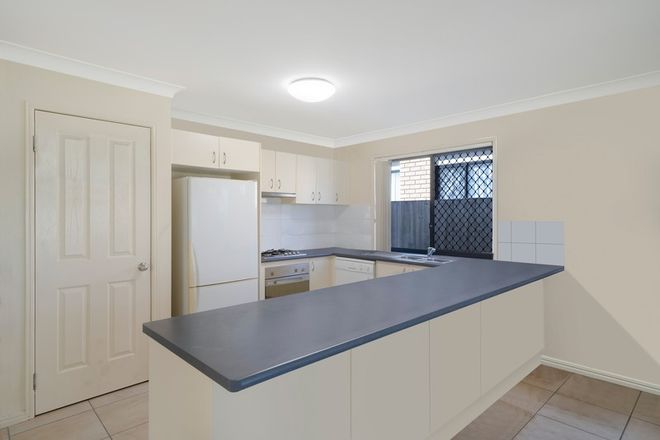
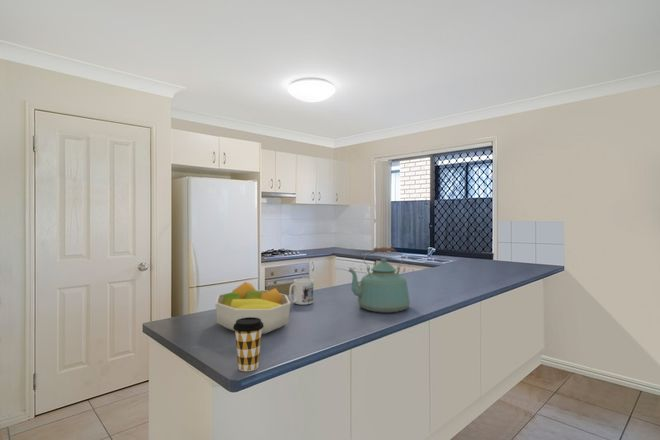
+ kettle (378, 277)
+ coffee cup (248, 343)
+ fruit bowl (252, 305)
+ mug (300, 292)
